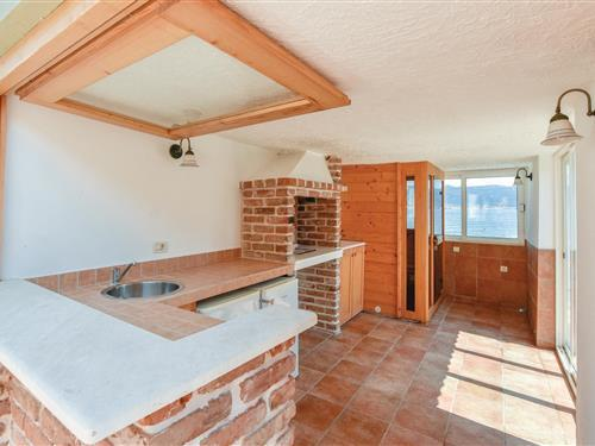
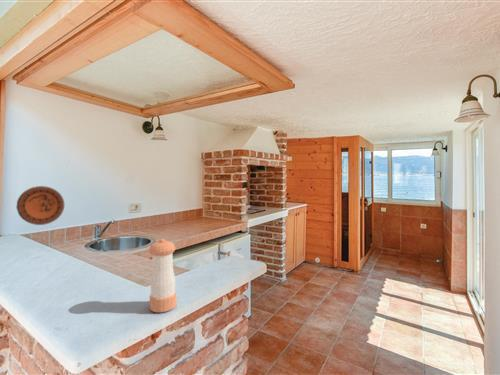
+ pepper shaker (162, 272)
+ decorative plate (41, 205)
